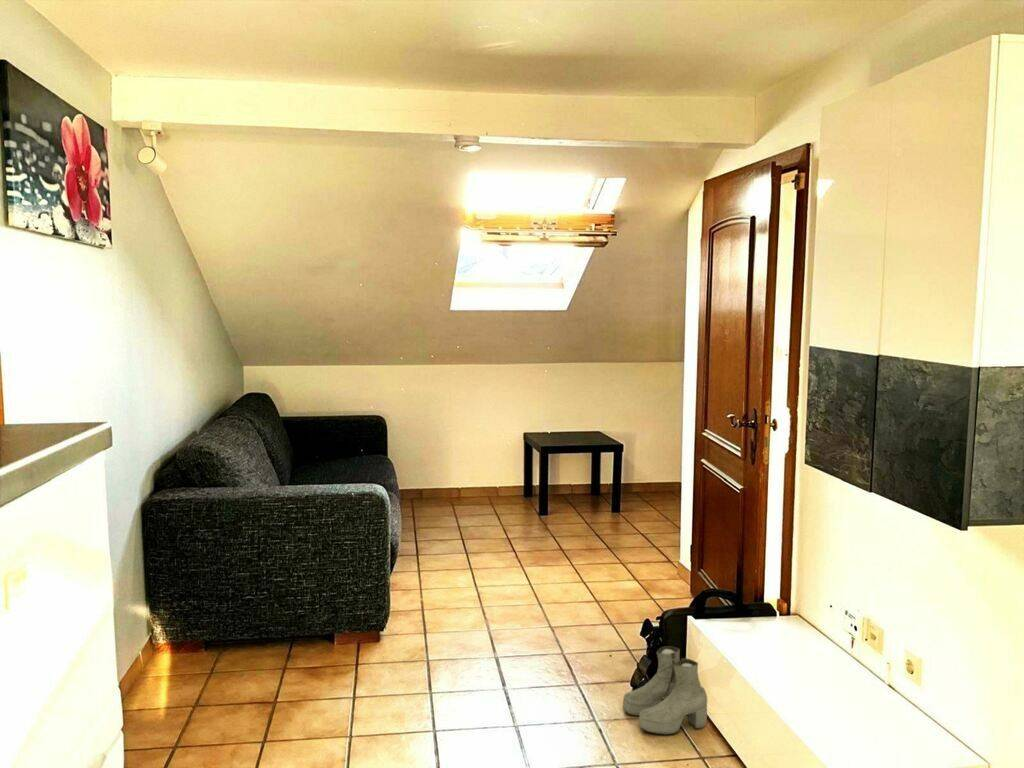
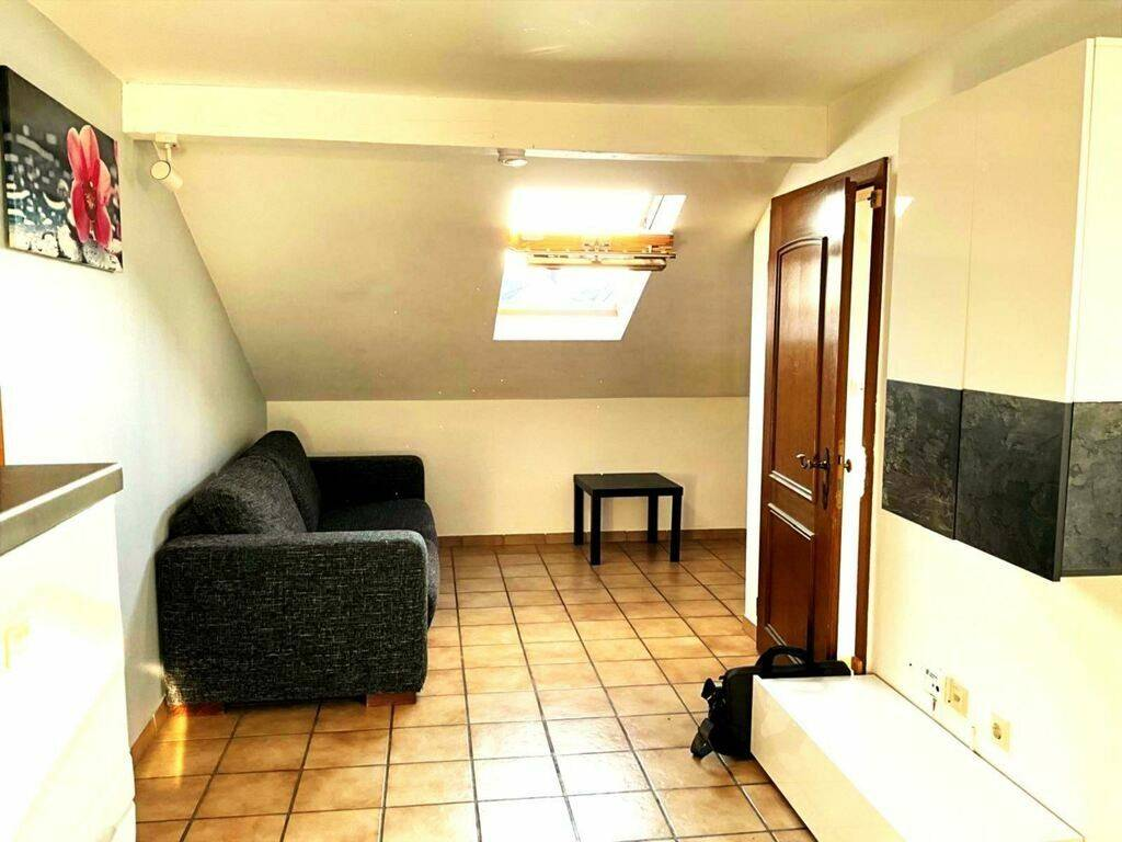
- boots (665, 687)
